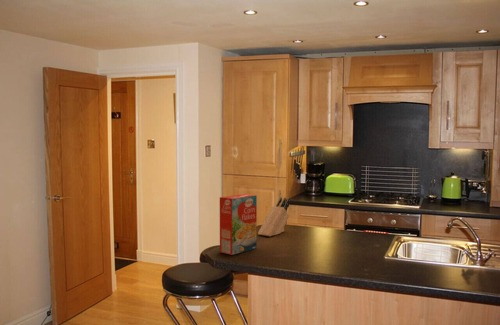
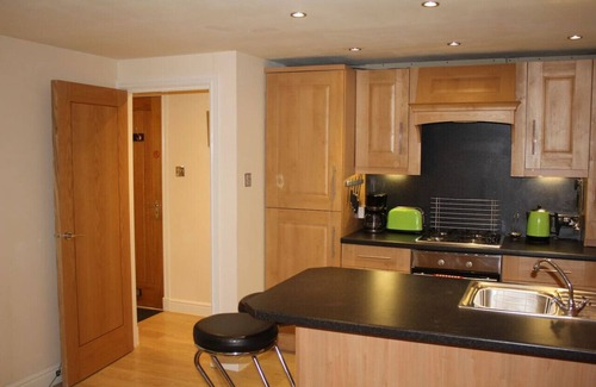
- knife block (275, 215)
- cereal box (238, 223)
